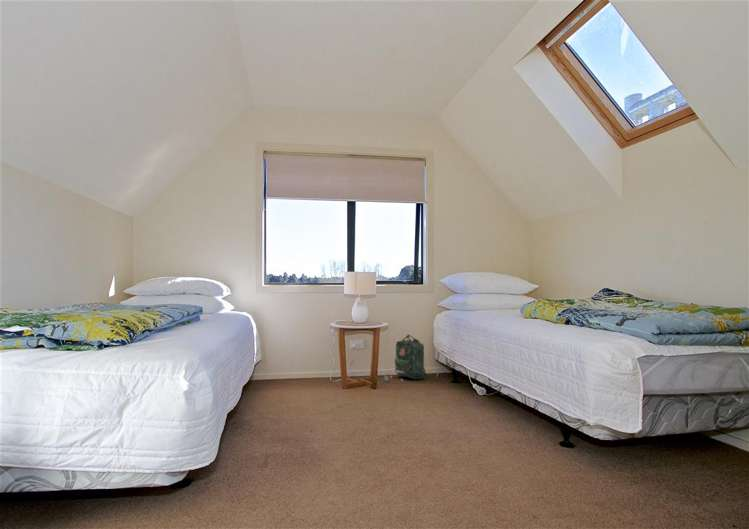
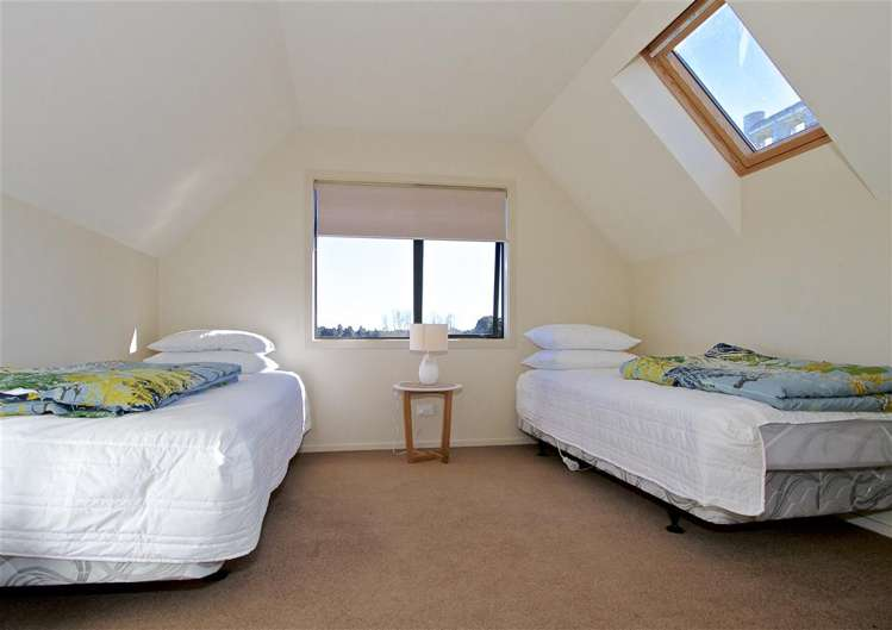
- backpack (409, 357)
